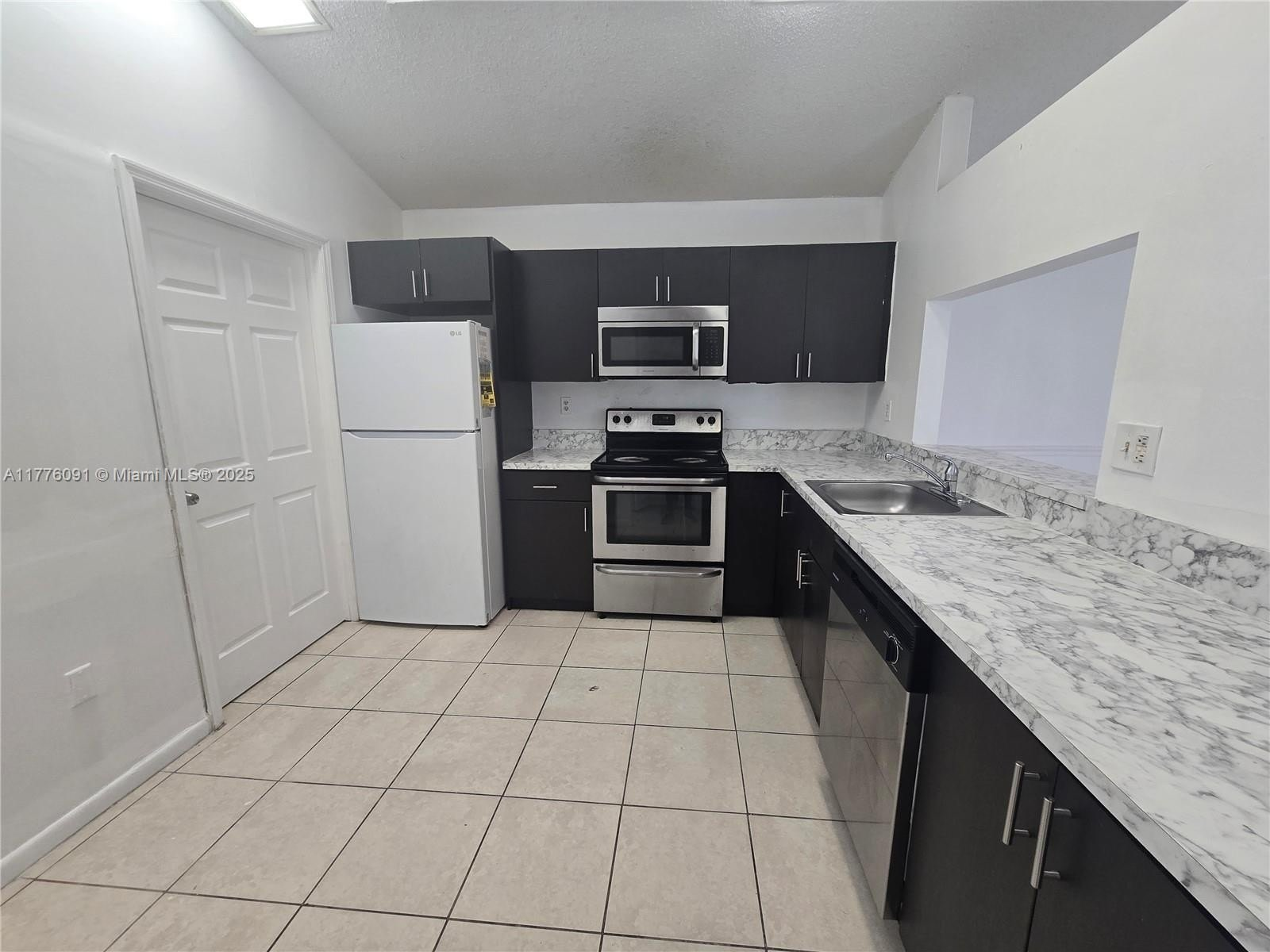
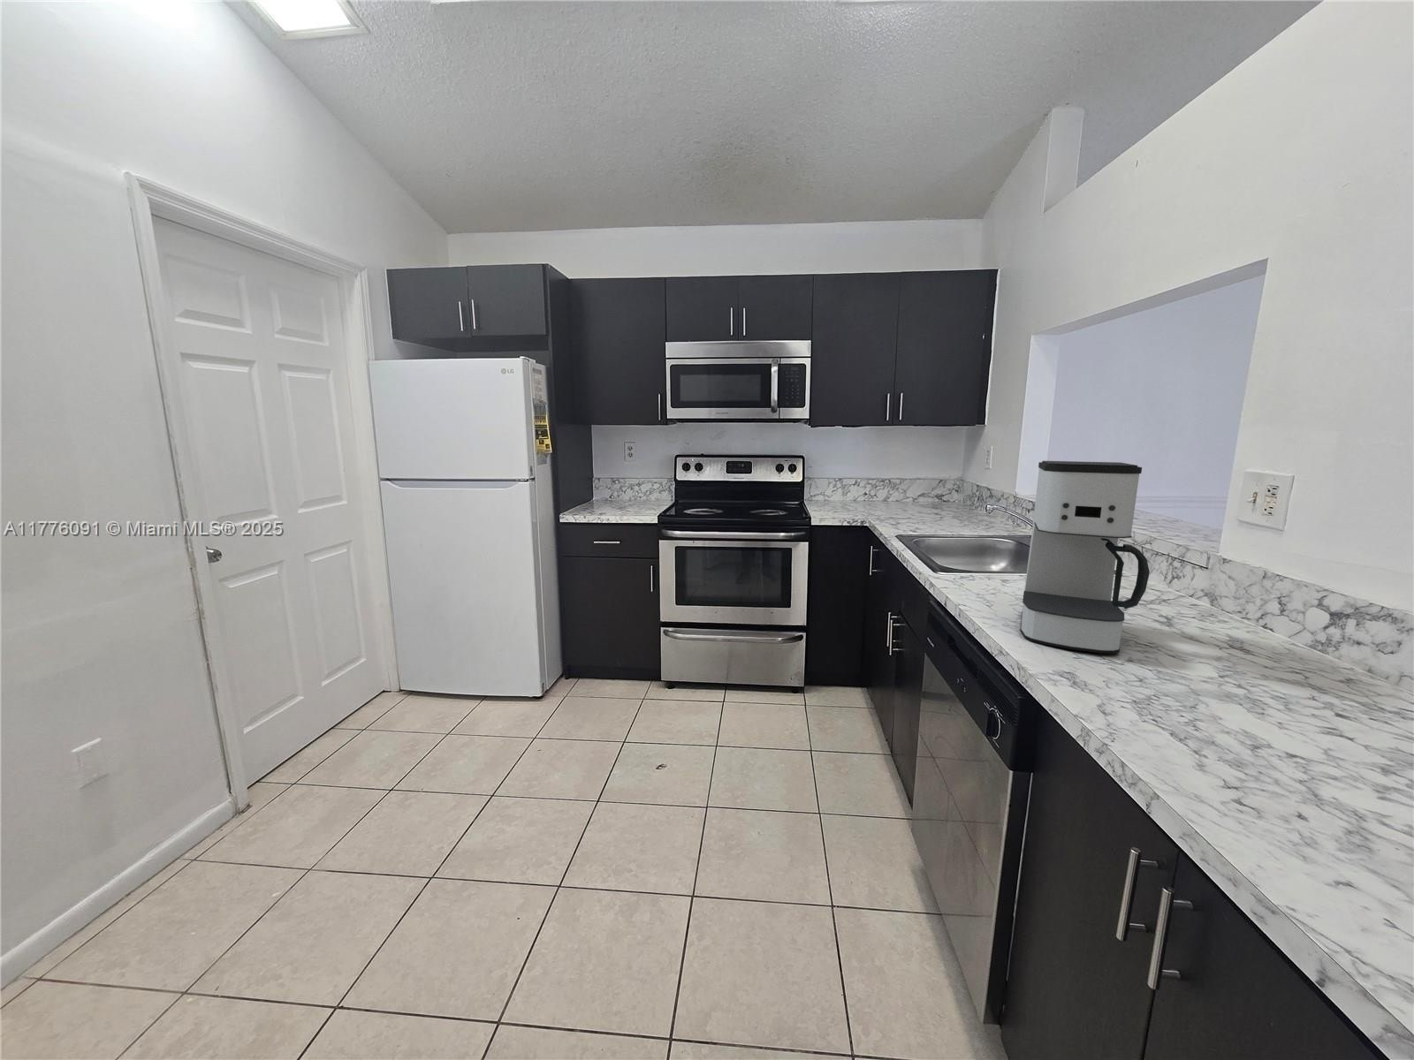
+ coffee maker (1086, 550)
